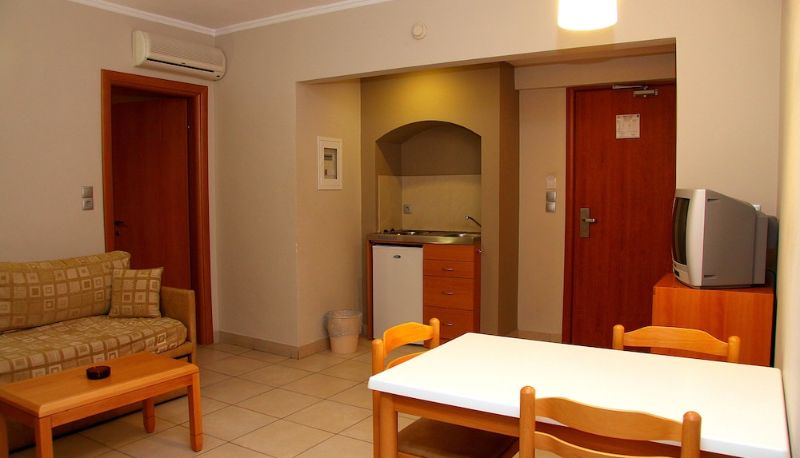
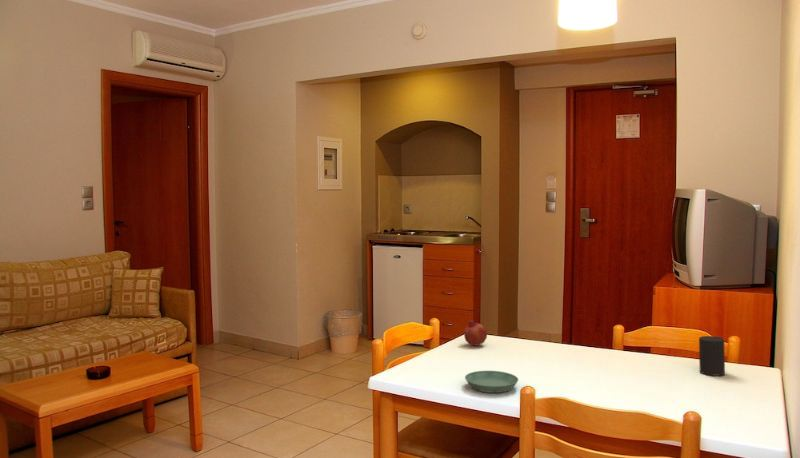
+ fruit (475, 332)
+ saucer (491, 382)
+ cup (711, 355)
